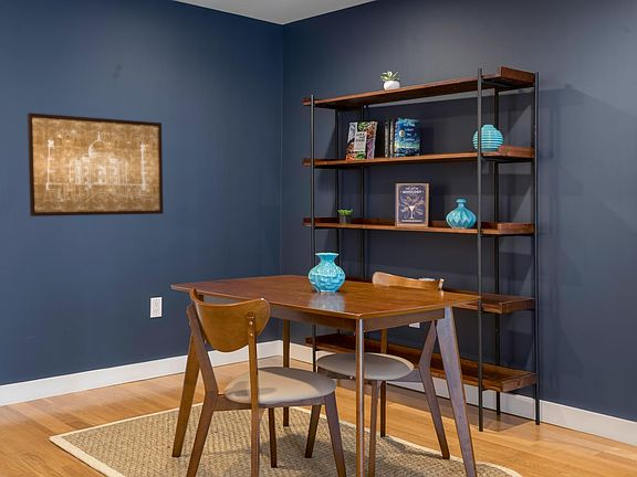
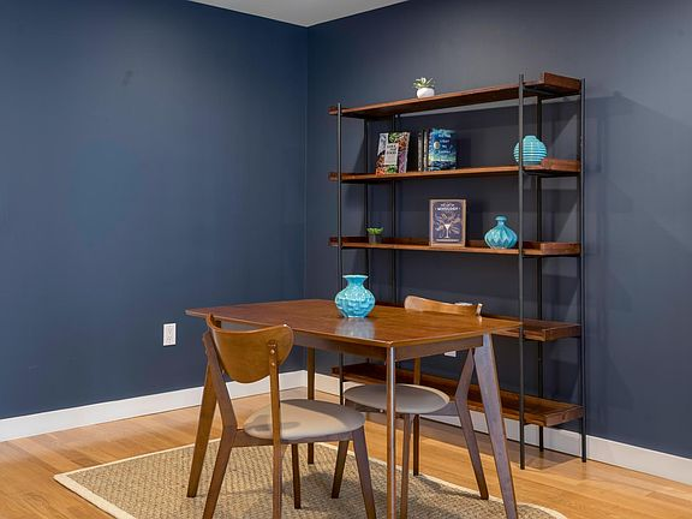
- wall art (100, 167)
